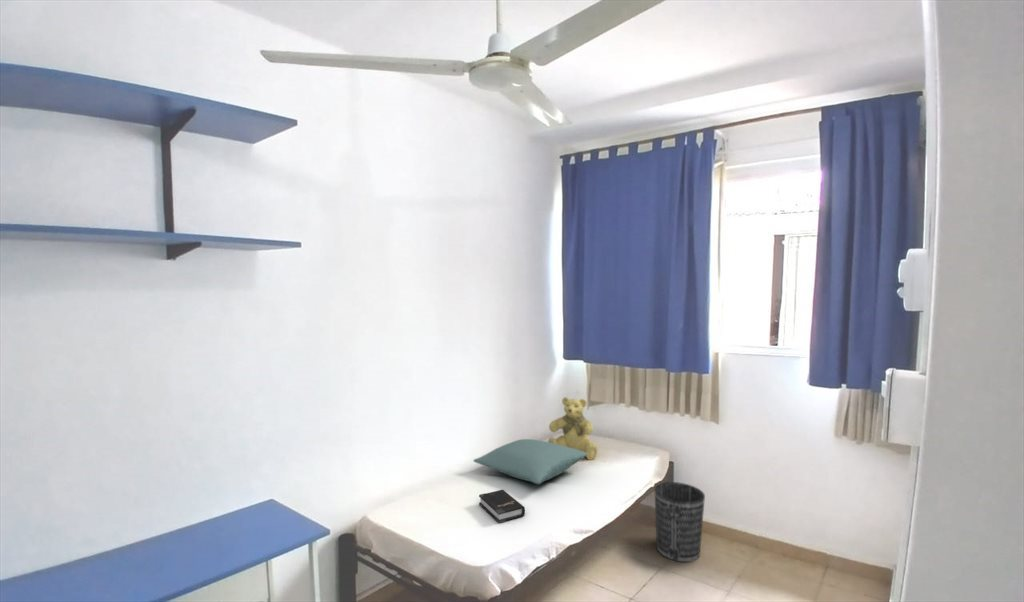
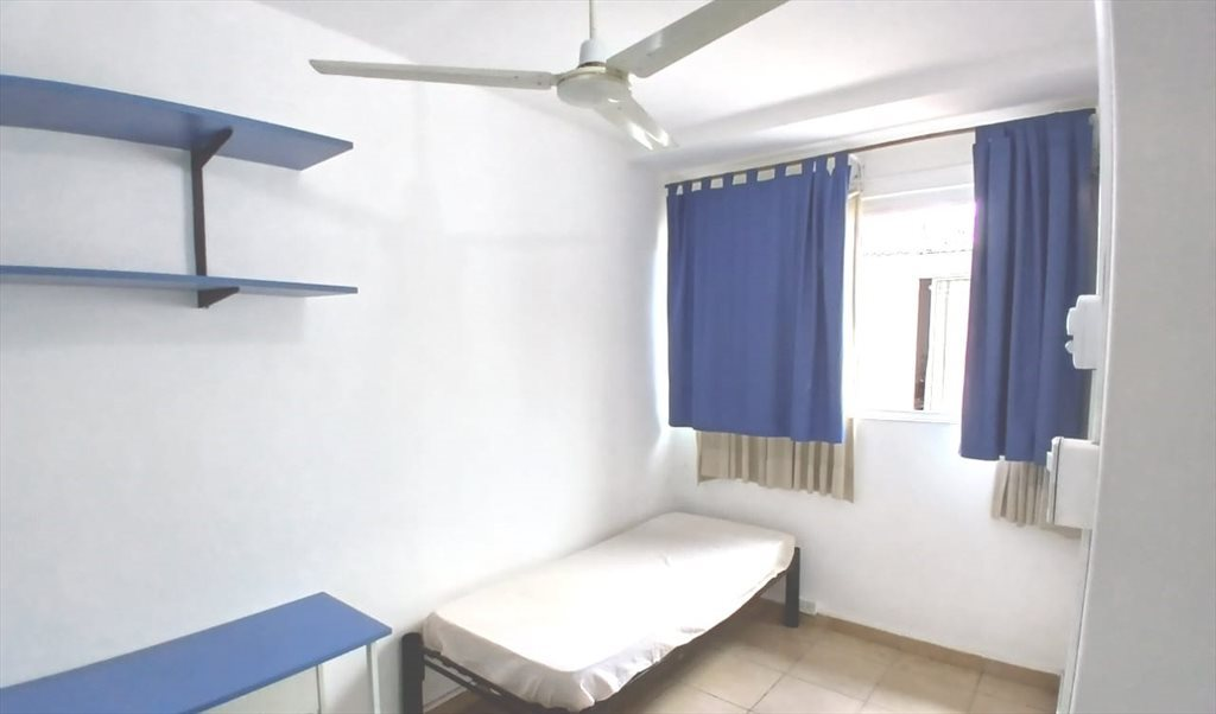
- teddy bear (575, 426)
- pillow (530, 458)
- hardback book (501, 505)
- wastebasket (678, 521)
